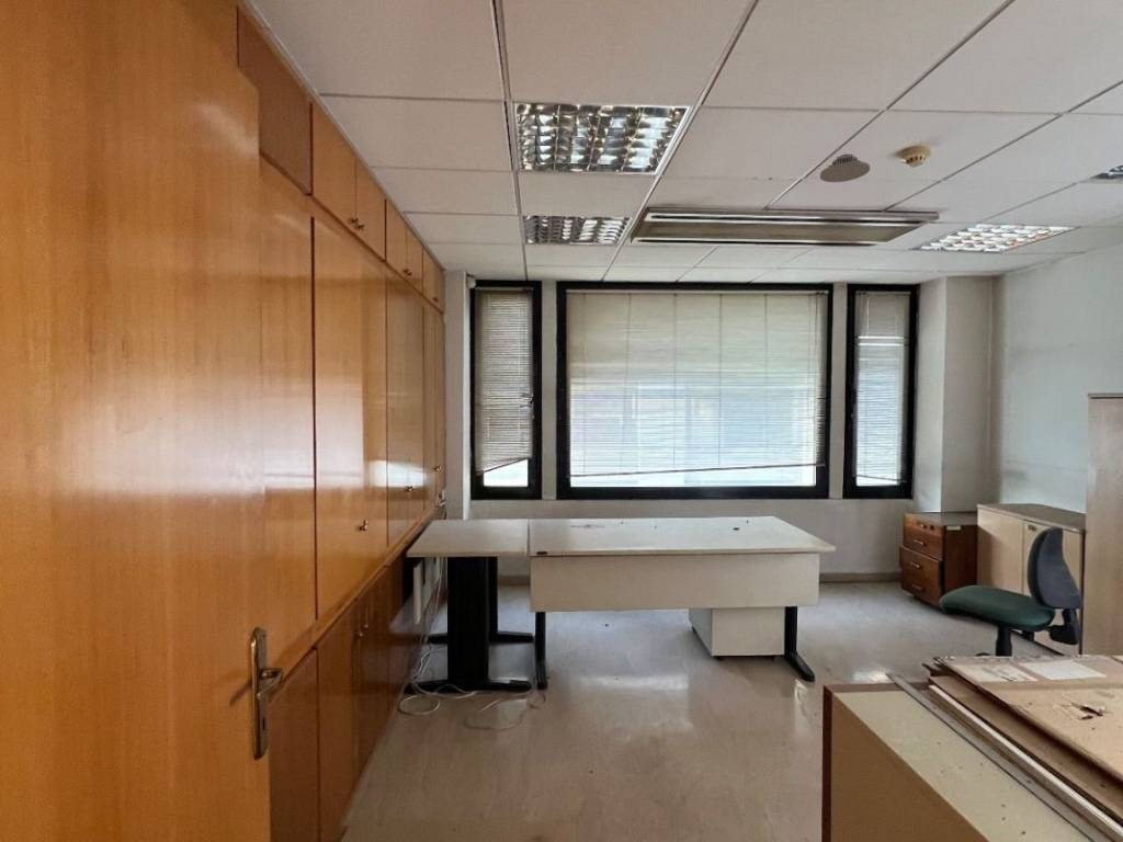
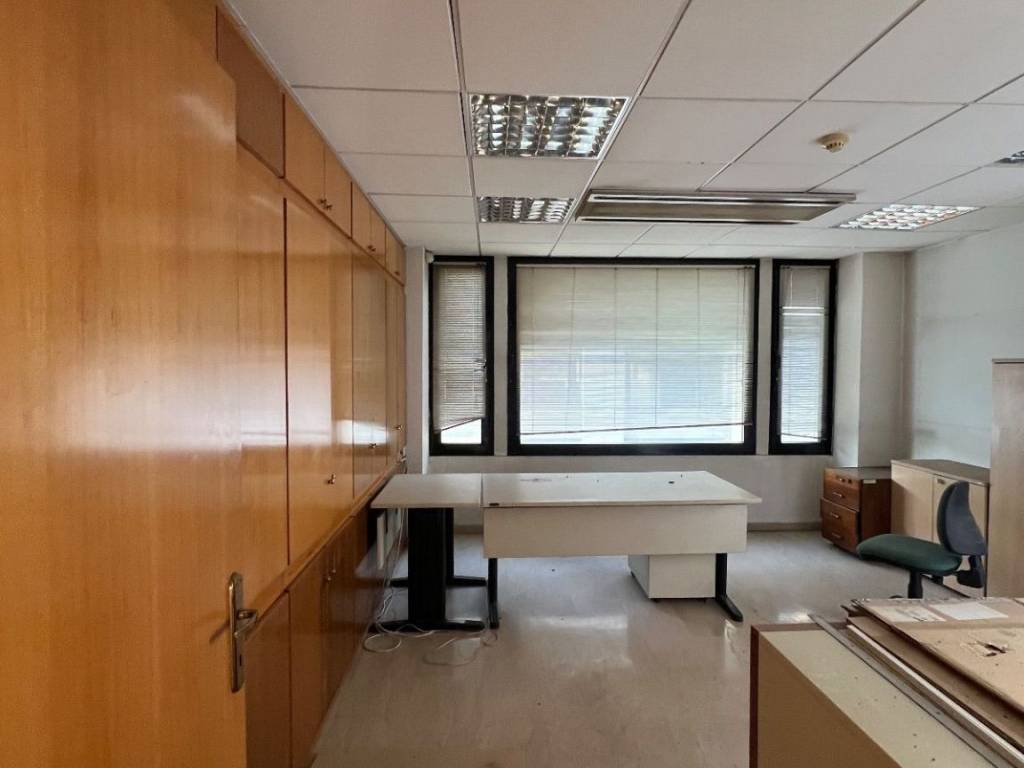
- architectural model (844, 162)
